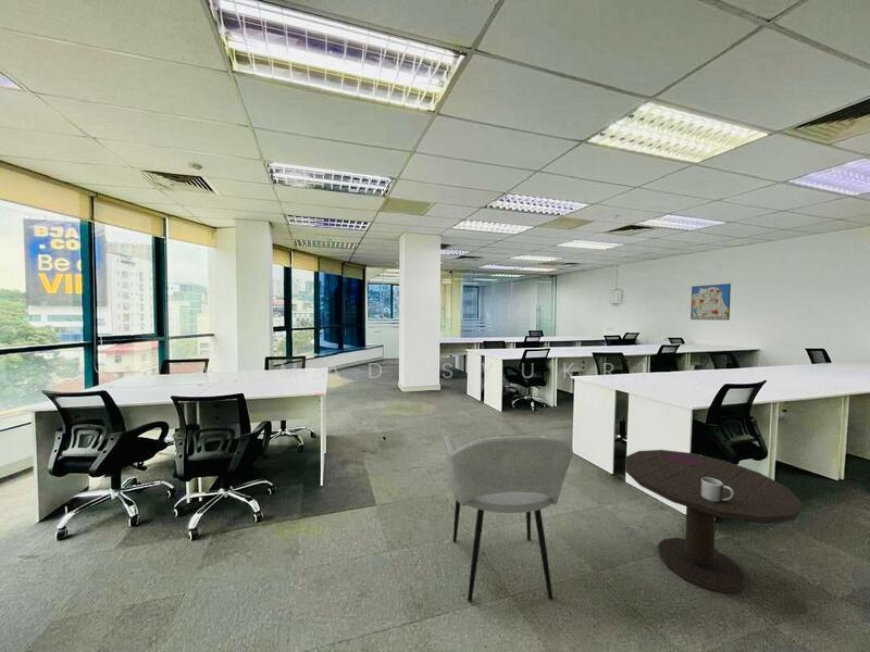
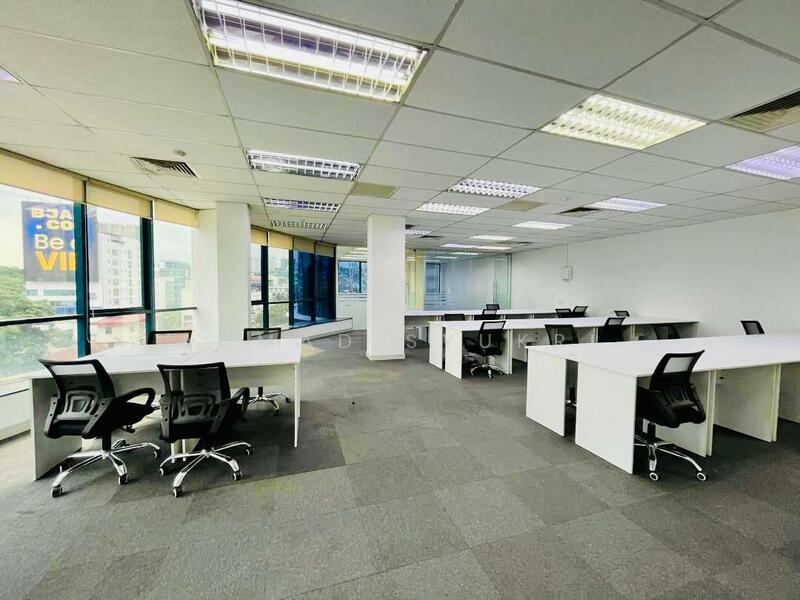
- armchair (504, 496)
- mug (717, 490)
- wall art (709, 302)
- side table (699, 521)
